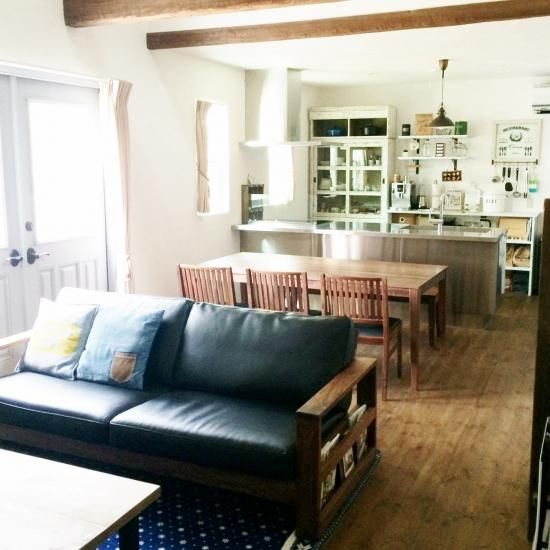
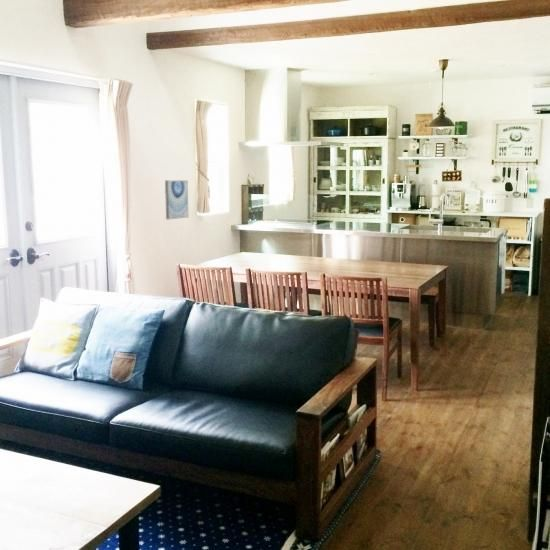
+ wall art (177, 199)
